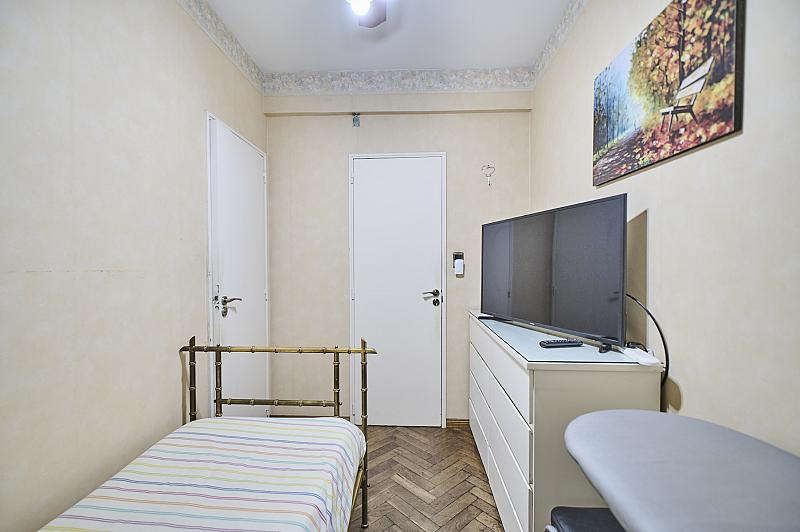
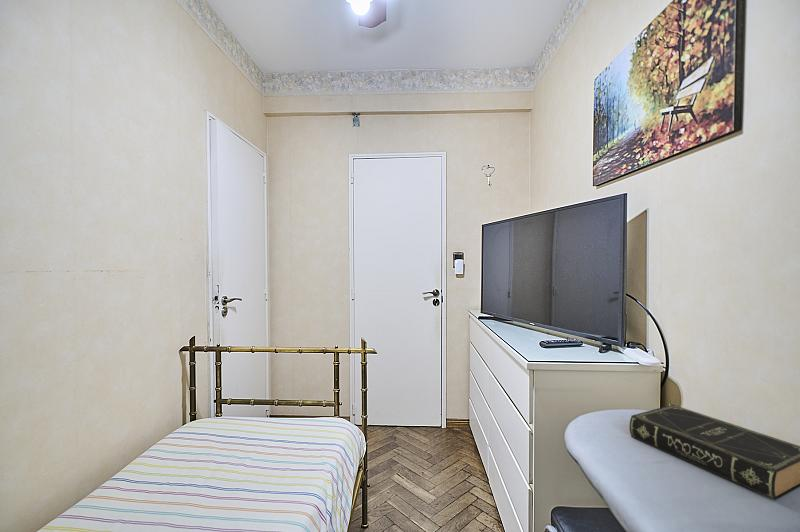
+ book (713, 443)
